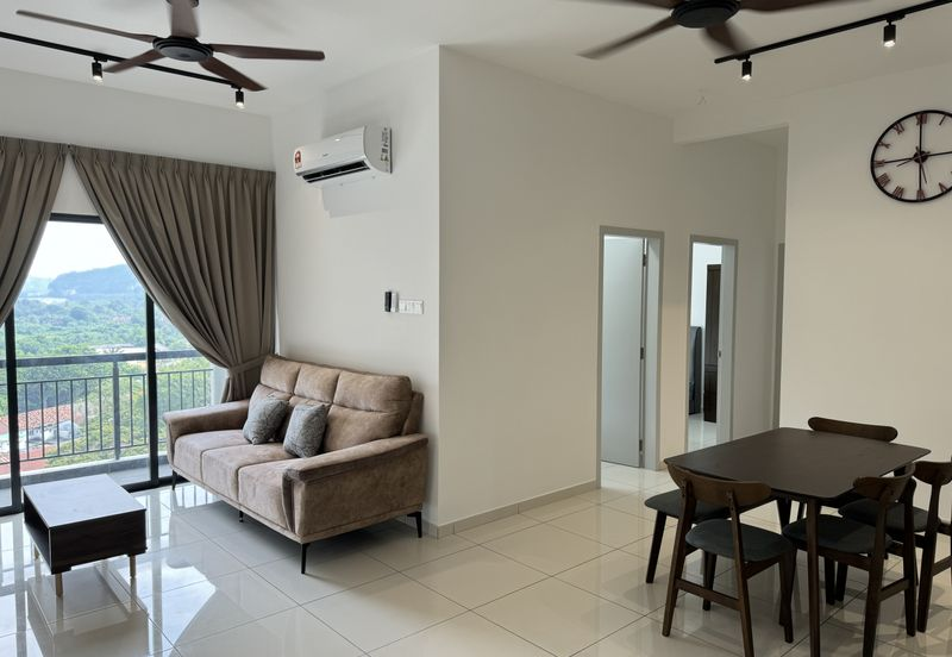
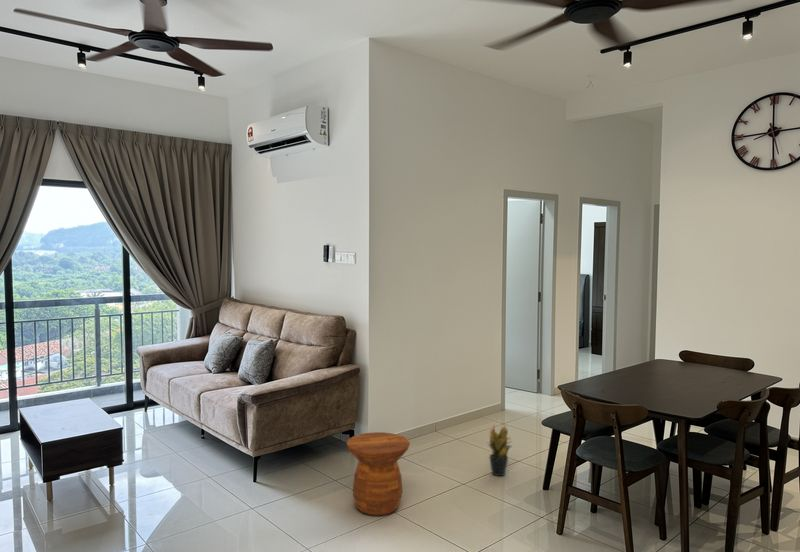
+ potted plant (500, 448)
+ side table (377, 474)
